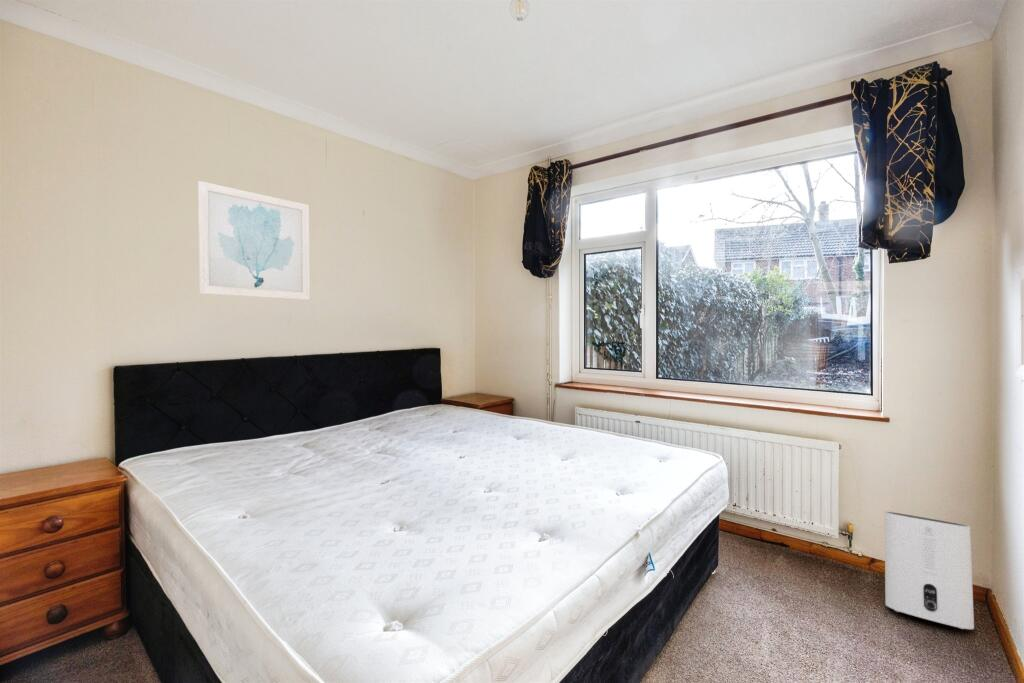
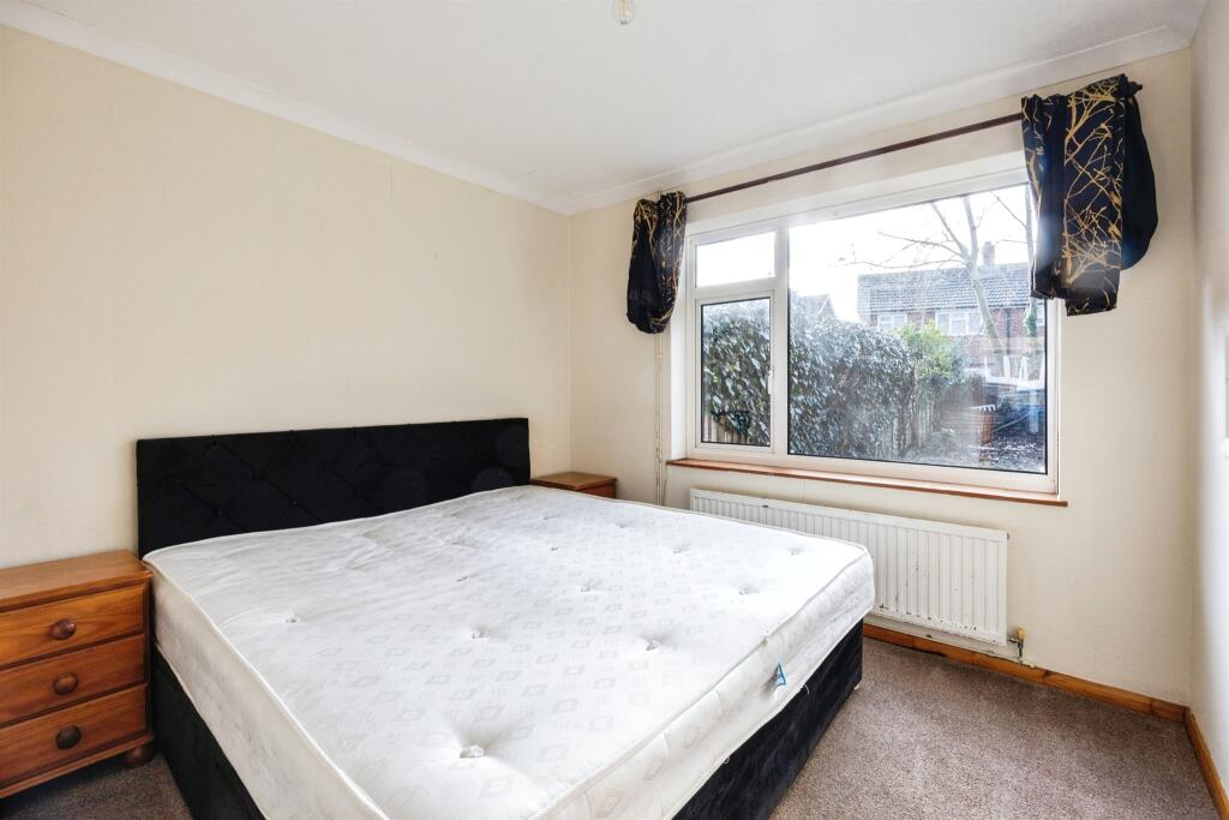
- air purifier (926, 566)
- wall art (258, 245)
